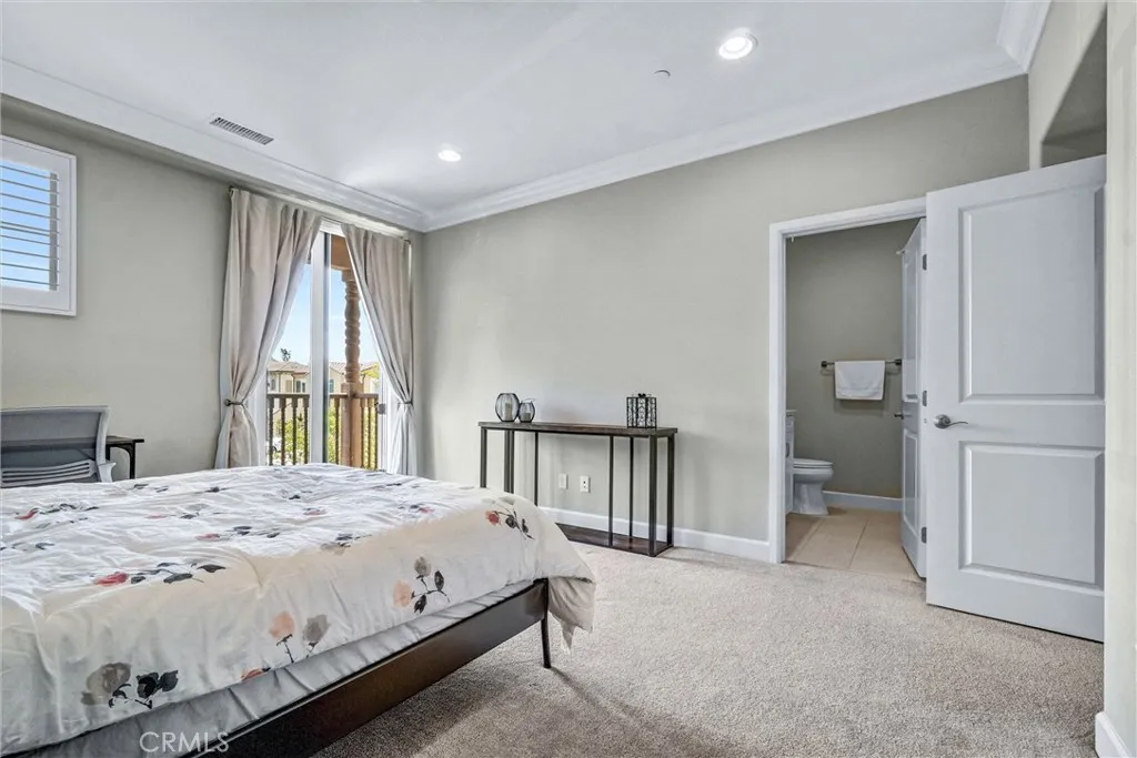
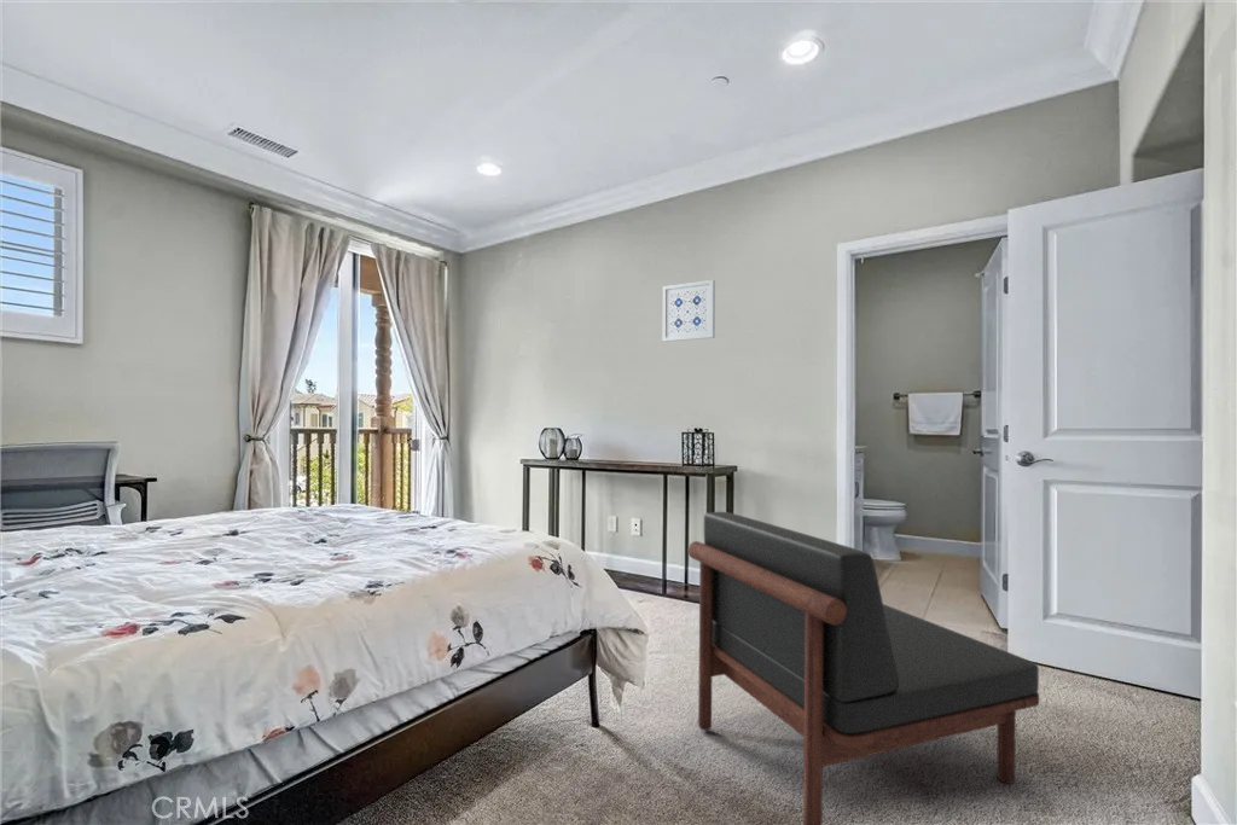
+ armchair (848, 637)
+ wall art (687, 310)
